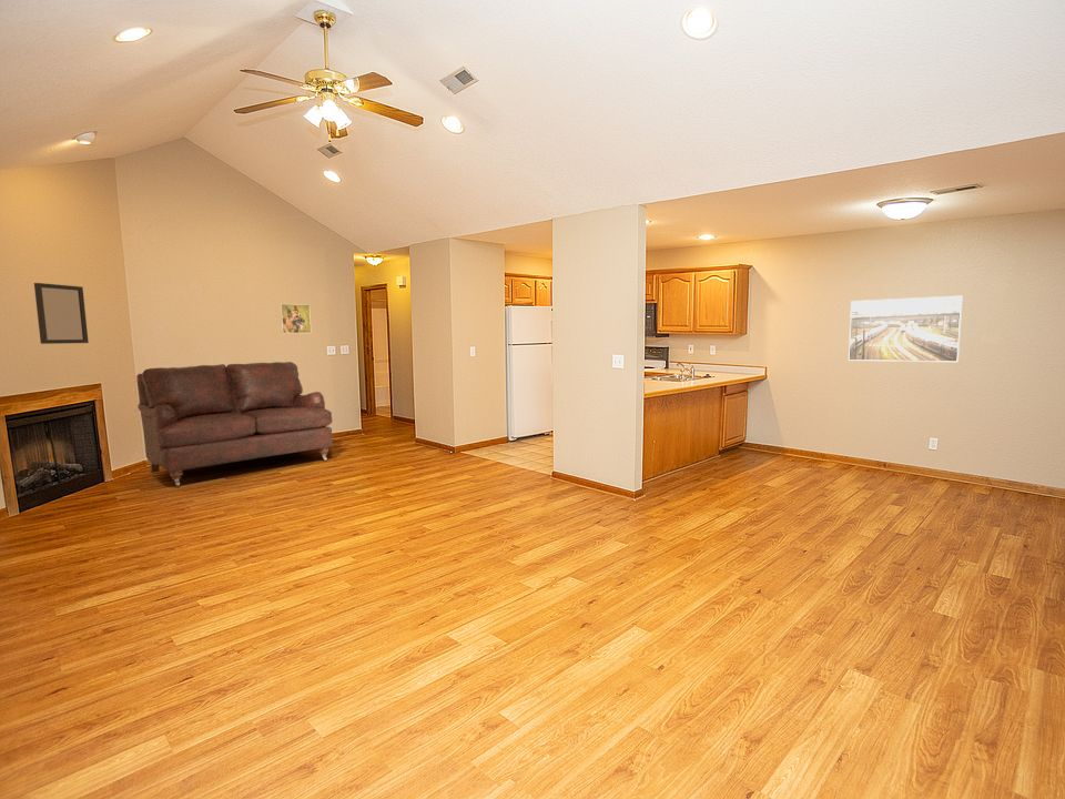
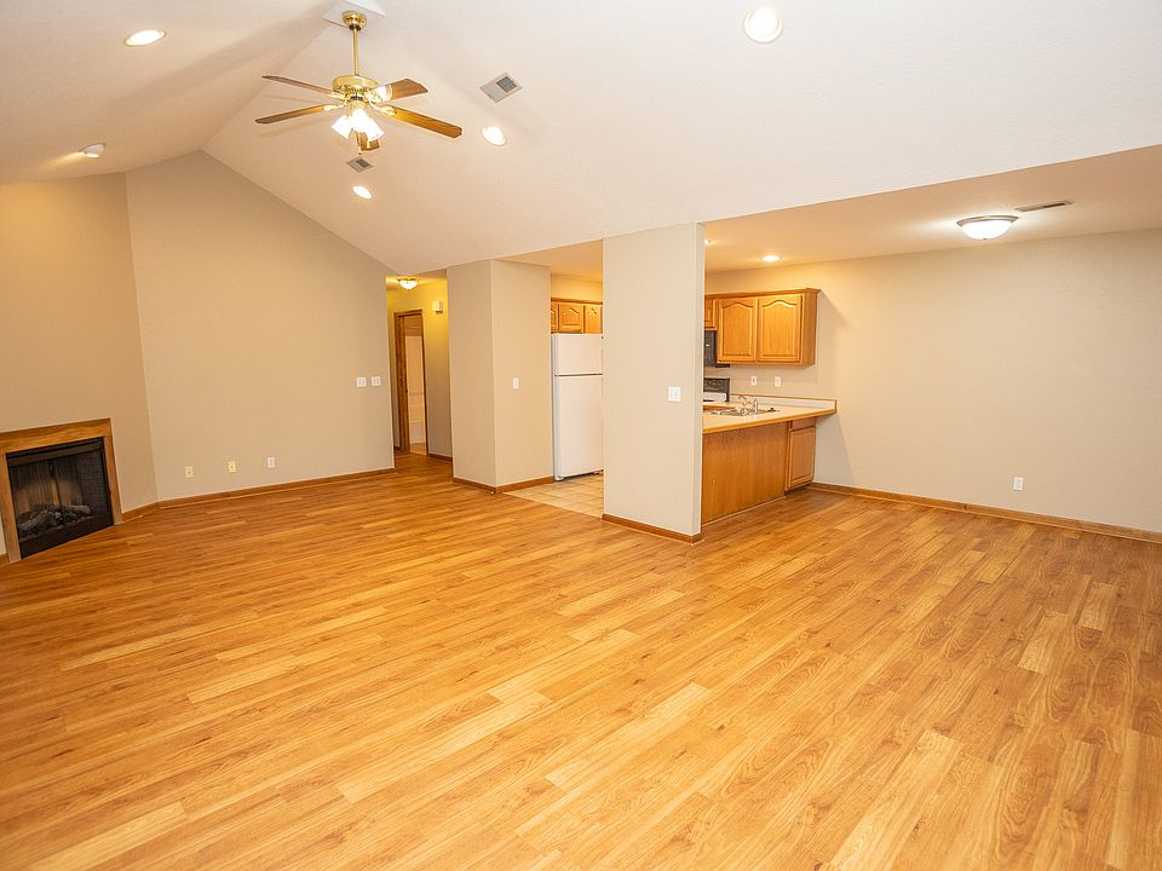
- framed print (902, 330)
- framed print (295, 318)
- home mirror (62, 314)
- sofa (236, 415)
